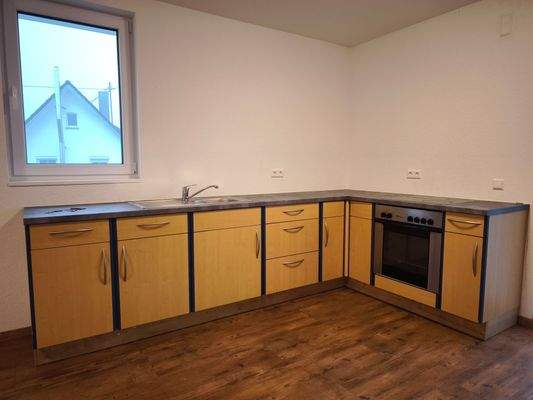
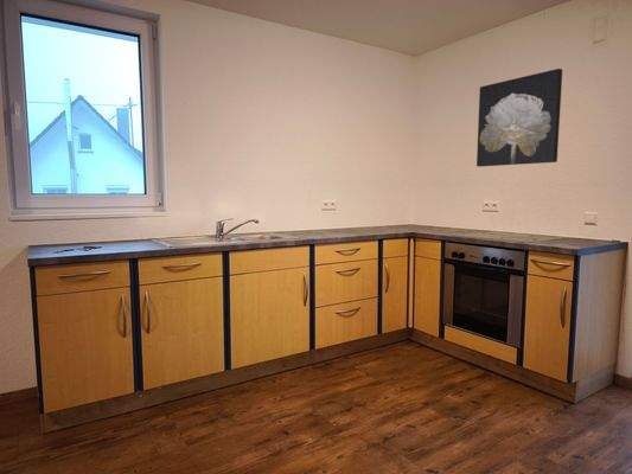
+ wall art (516, 122)
